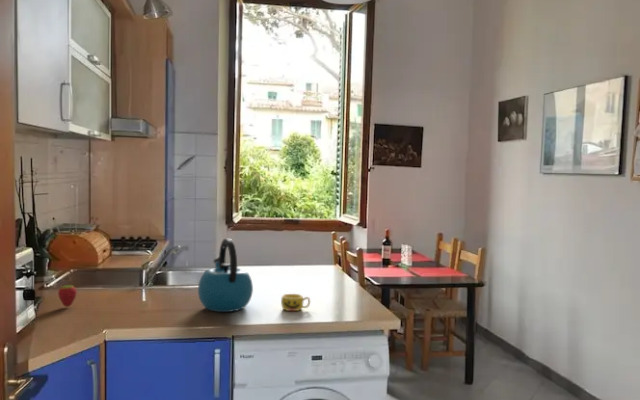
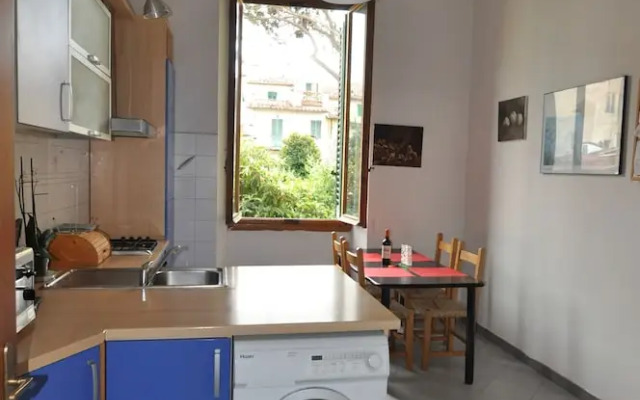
- fruit (67, 295)
- kettle (225, 272)
- cup (295, 302)
